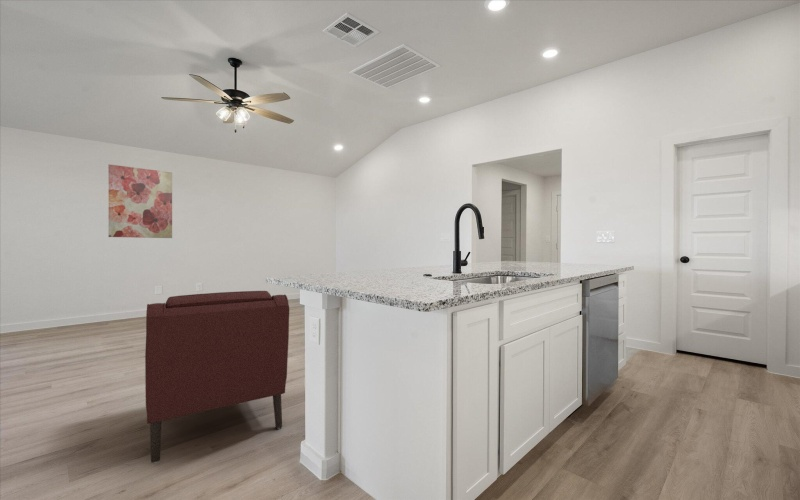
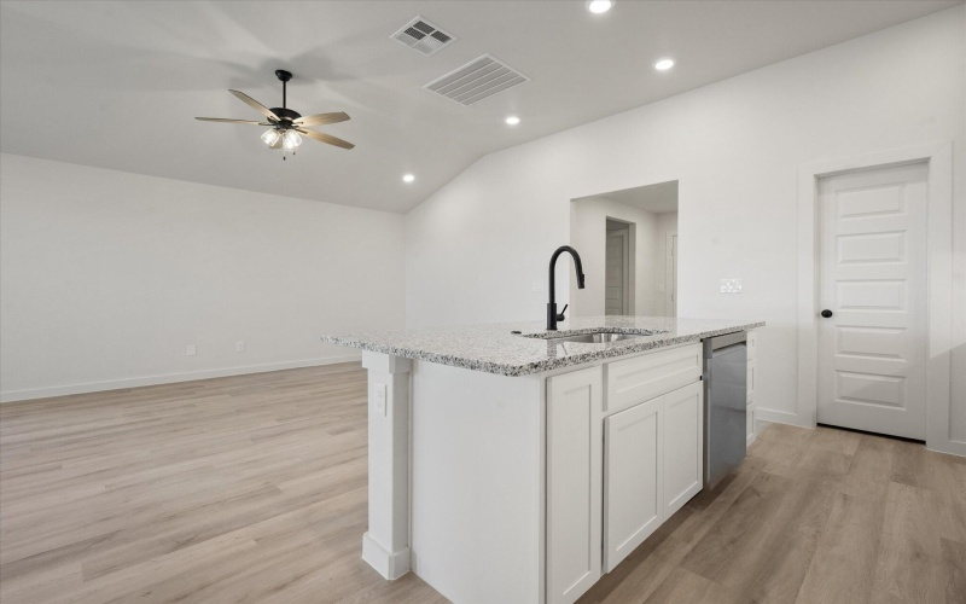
- wall art (141, 203)
- chair (216, 354)
